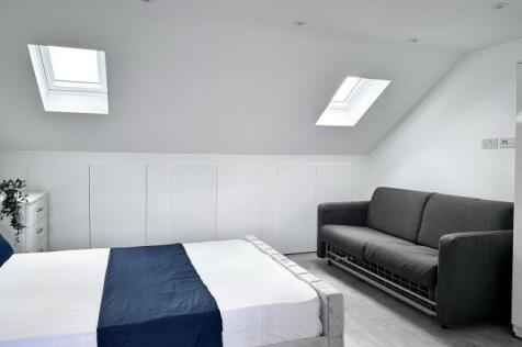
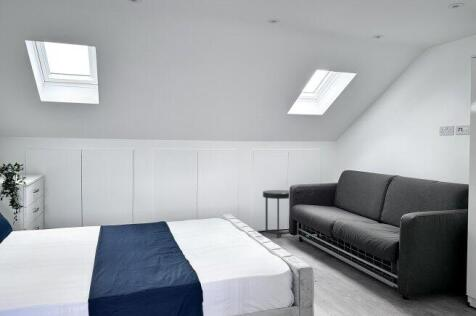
+ side table (278, 212)
